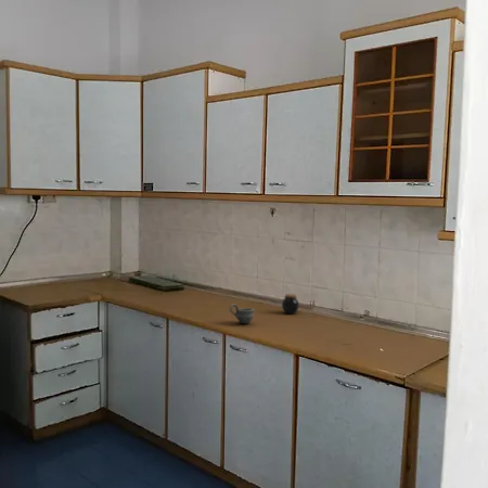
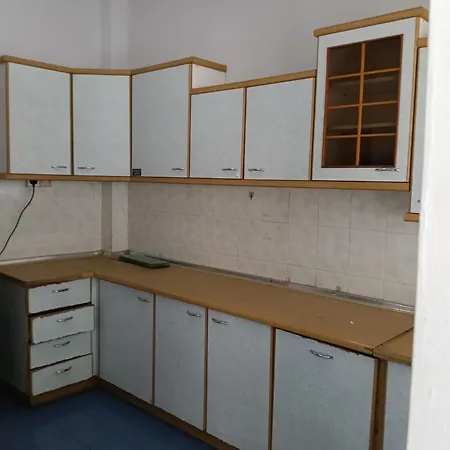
- cup (242, 312)
- jar (290, 304)
